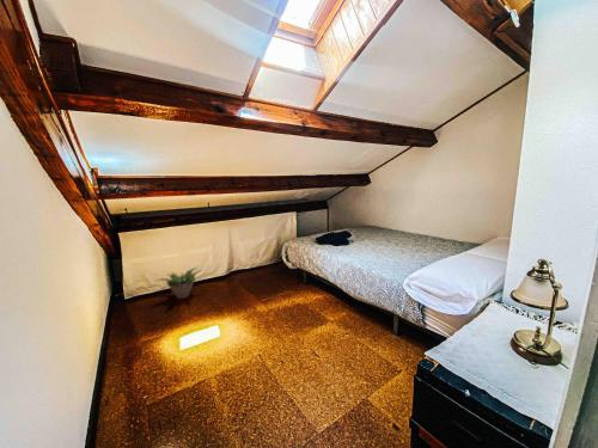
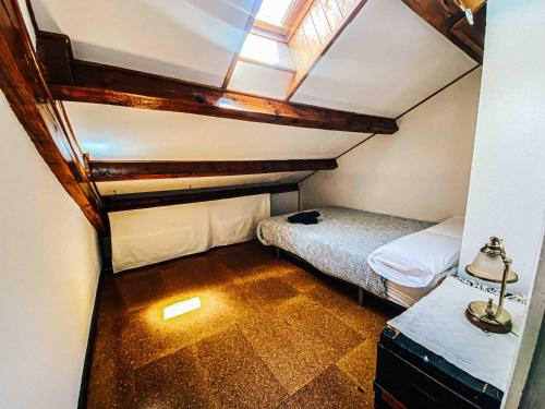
- decorative plant (179, 284)
